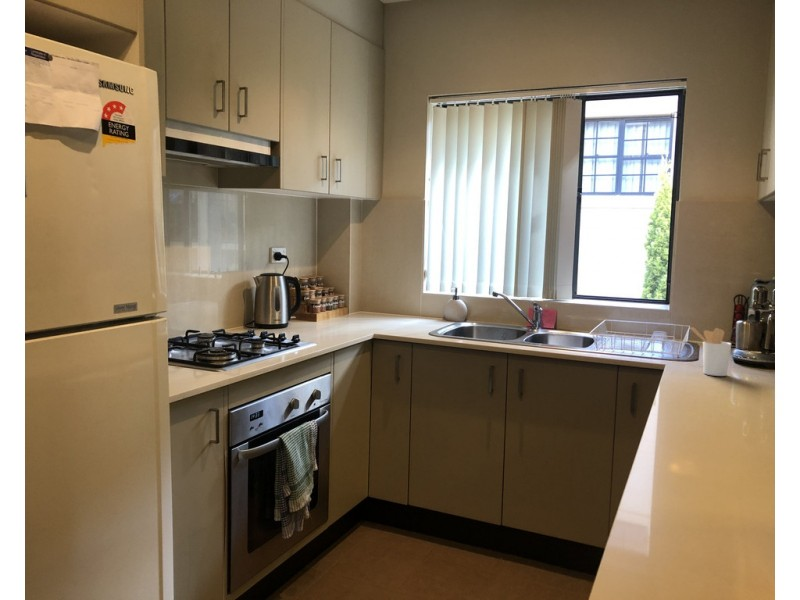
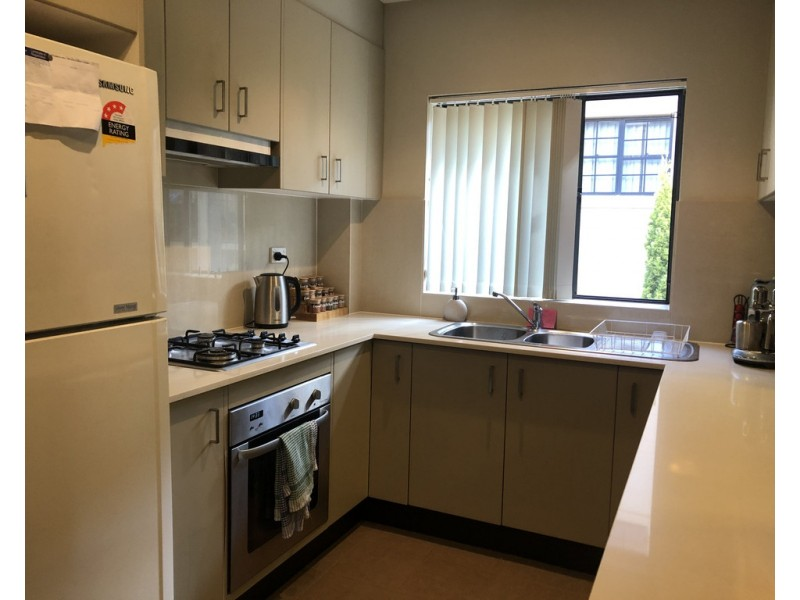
- utensil holder (708, 350)
